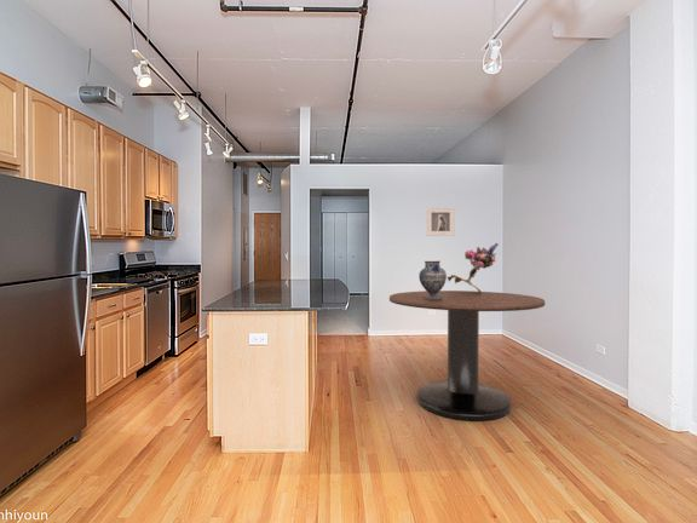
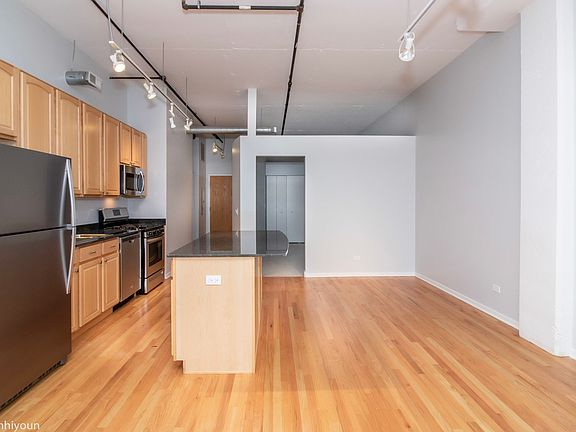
- ceramic jug (432, 280)
- dining table (462, 350)
- bouquet (472, 269)
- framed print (440, 222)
